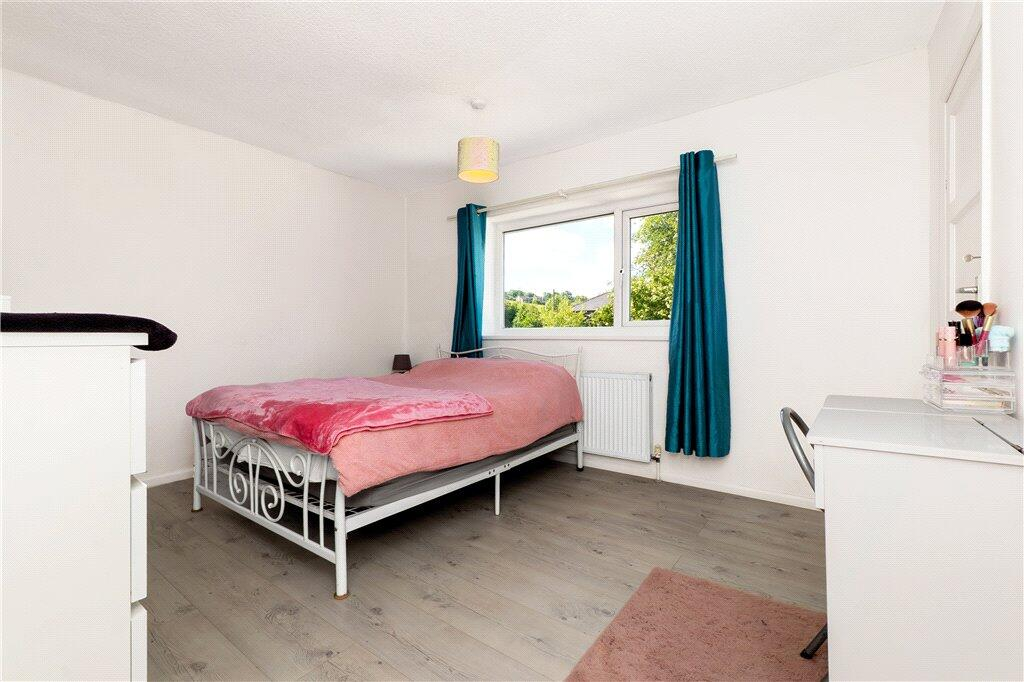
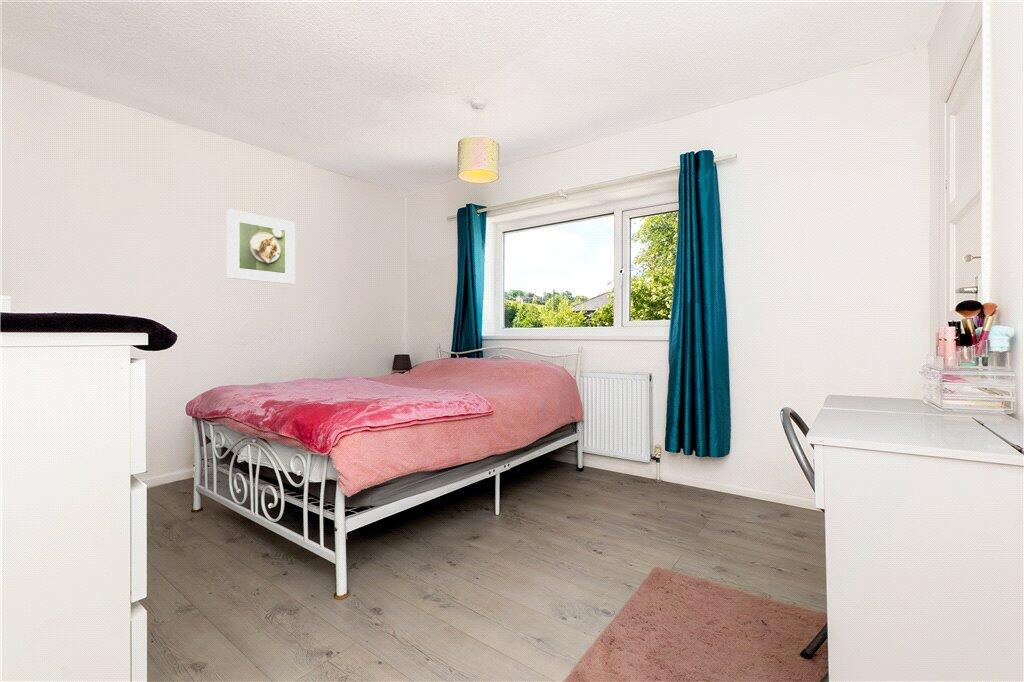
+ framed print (262, 248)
